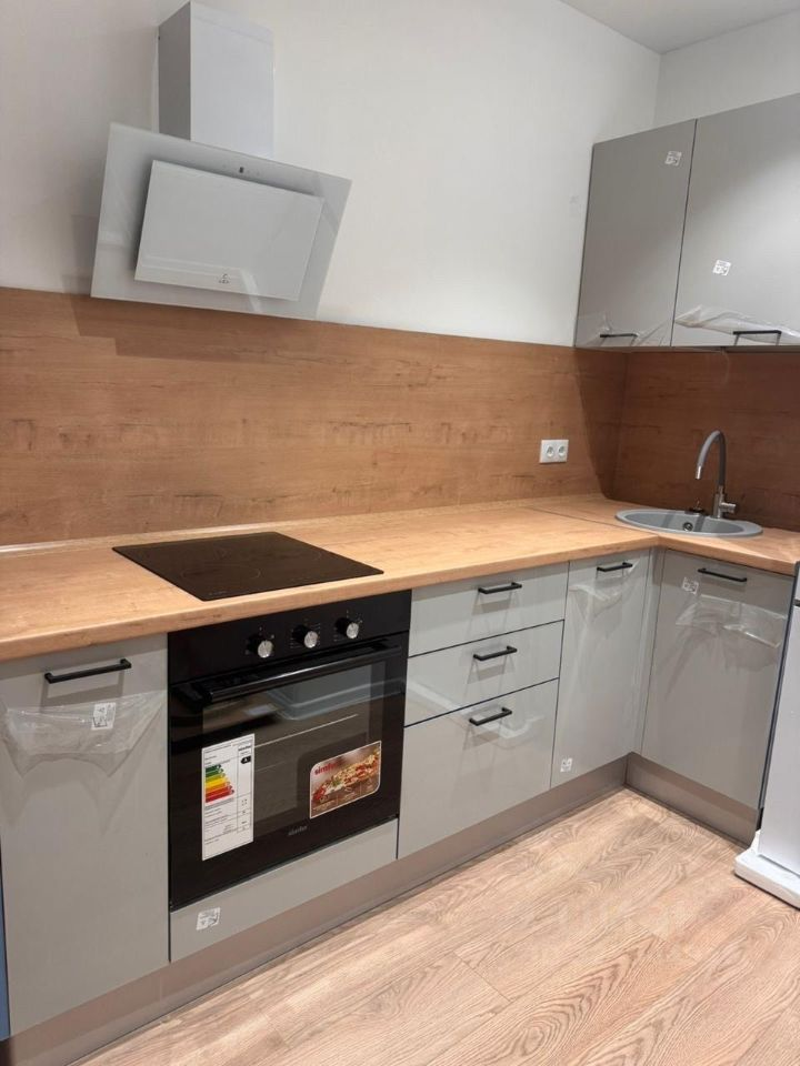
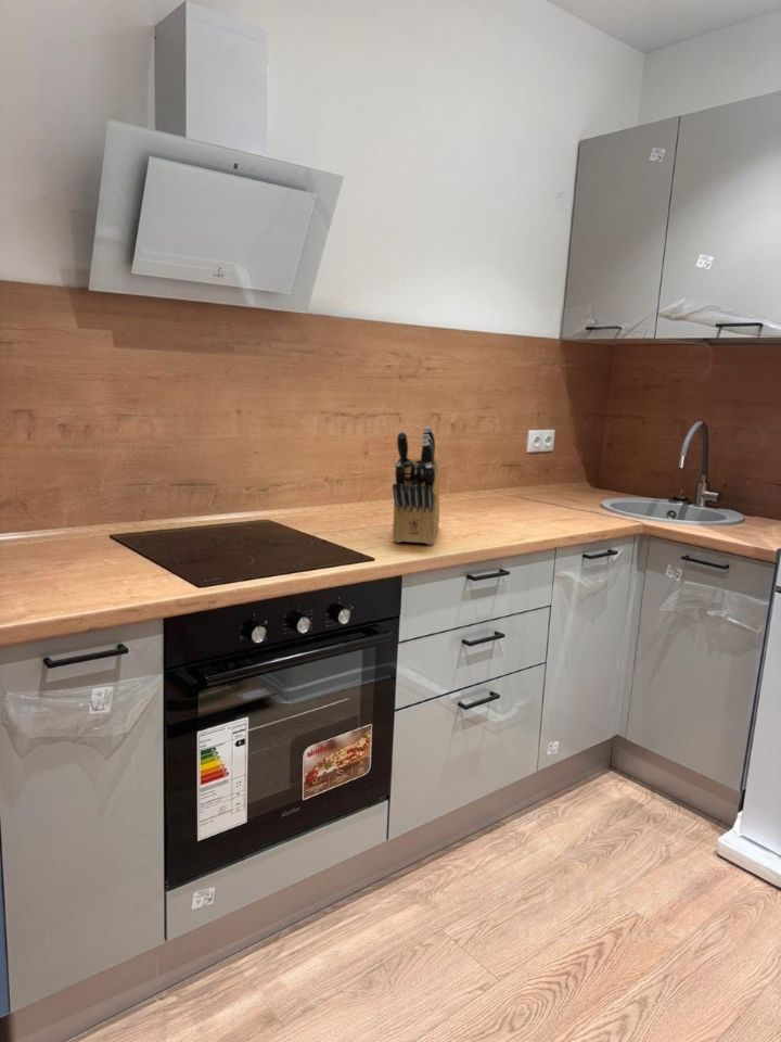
+ knife block (418, 482)
